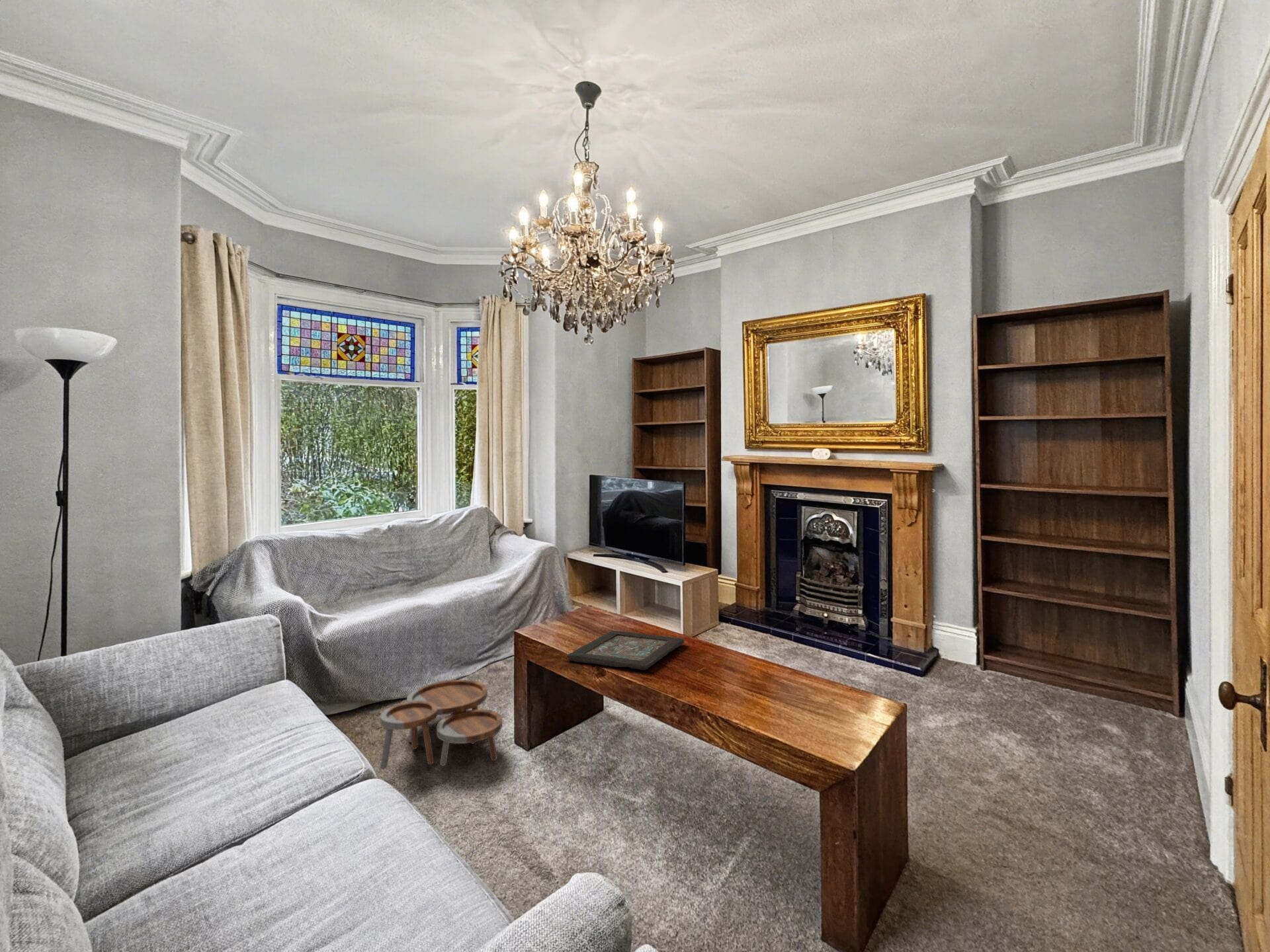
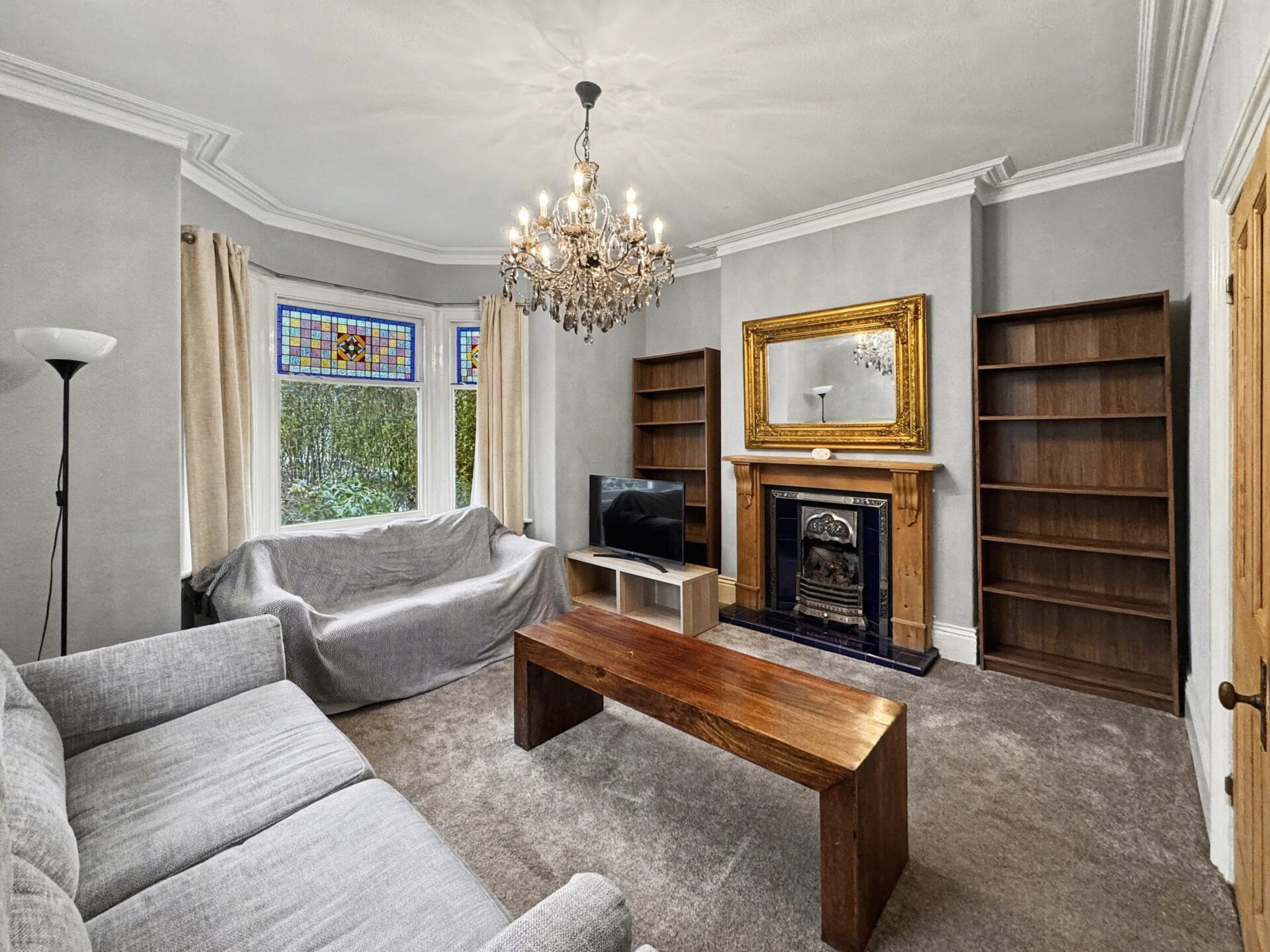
- nesting tables (441, 723)
- decorative tray (628, 649)
